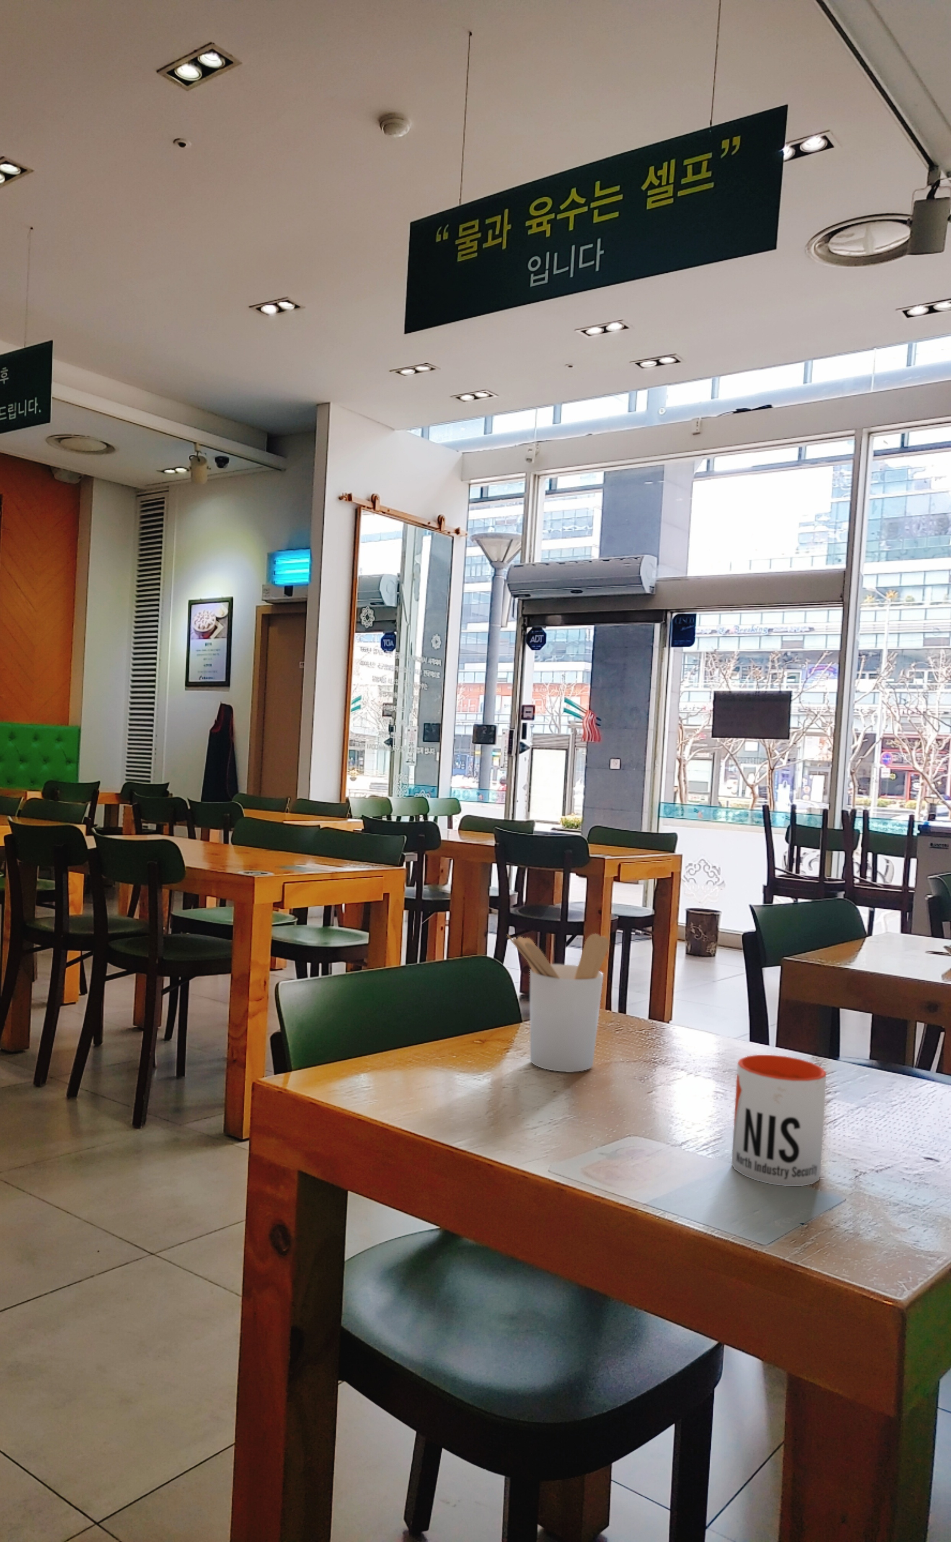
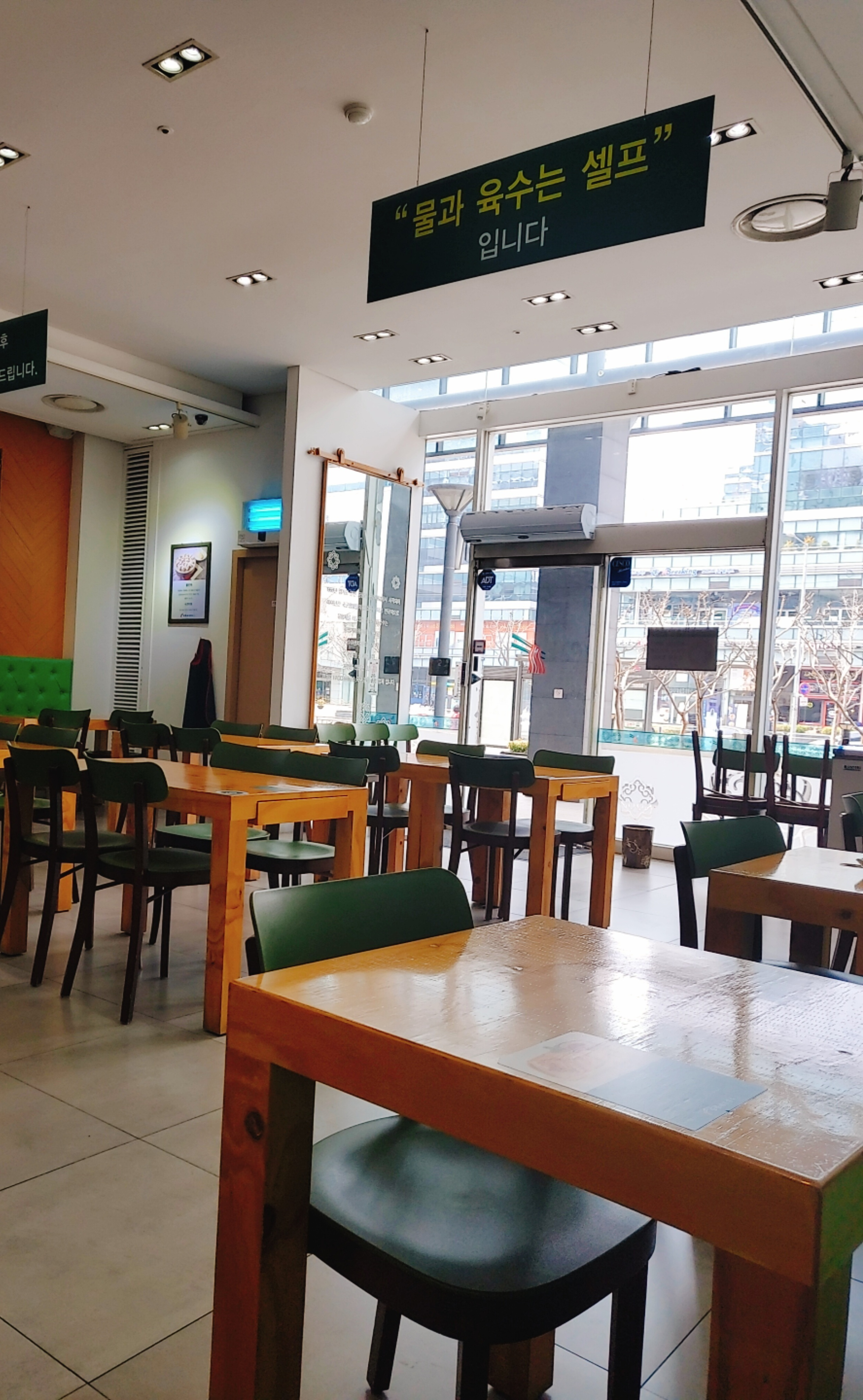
- utensil holder (551, 997)
- mug (770, 1111)
